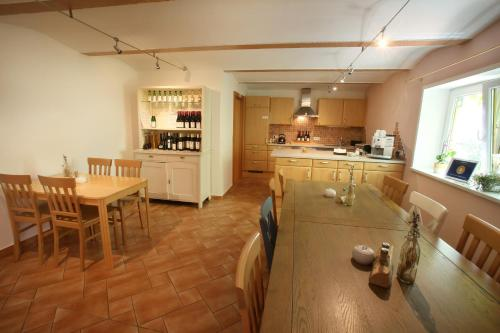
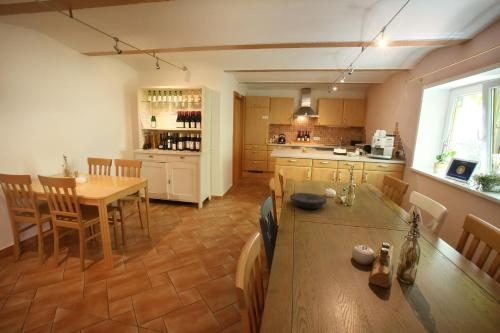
+ plate (307, 201)
